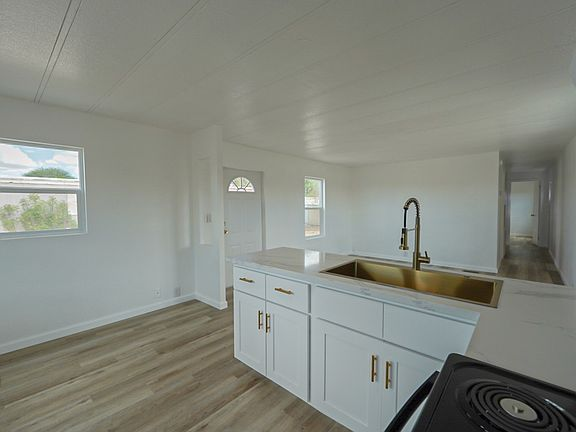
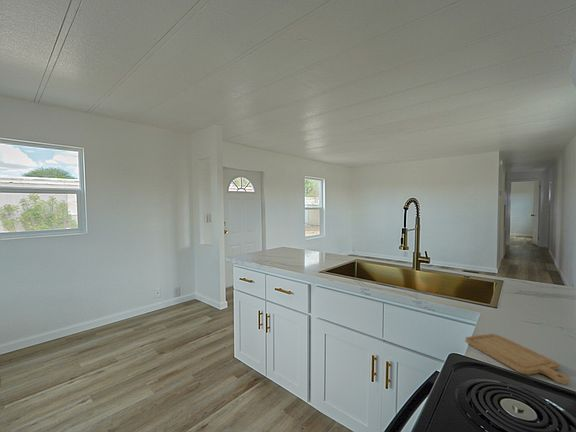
+ chopping board (516, 356)
